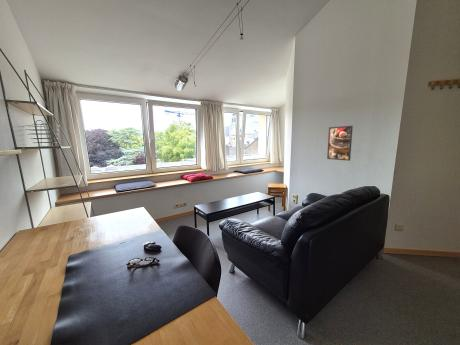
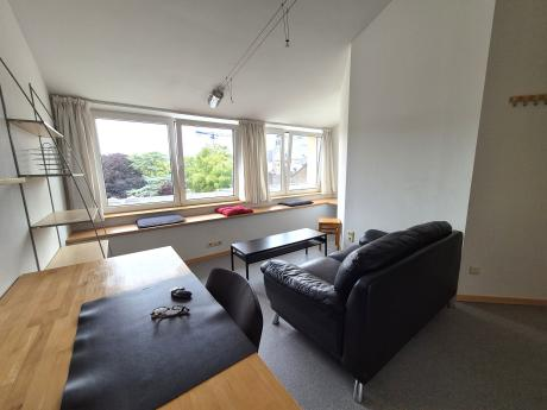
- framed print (339, 143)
